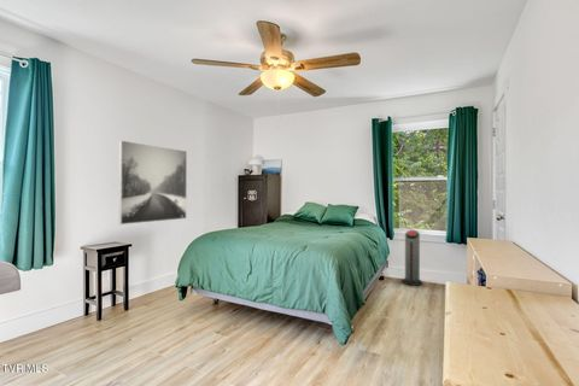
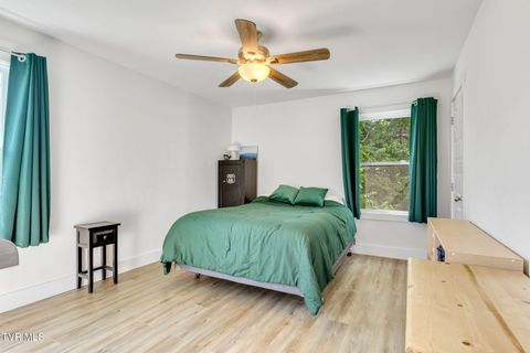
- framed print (156, 183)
- air purifier (411, 256)
